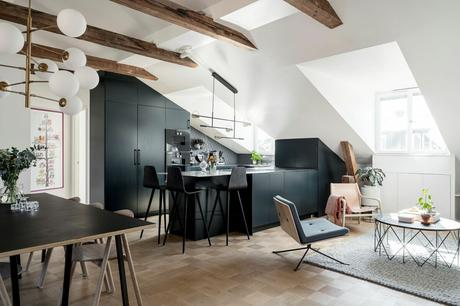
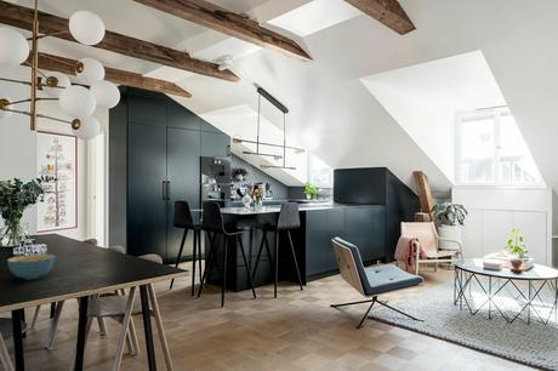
+ cereal bowl (32, 268)
